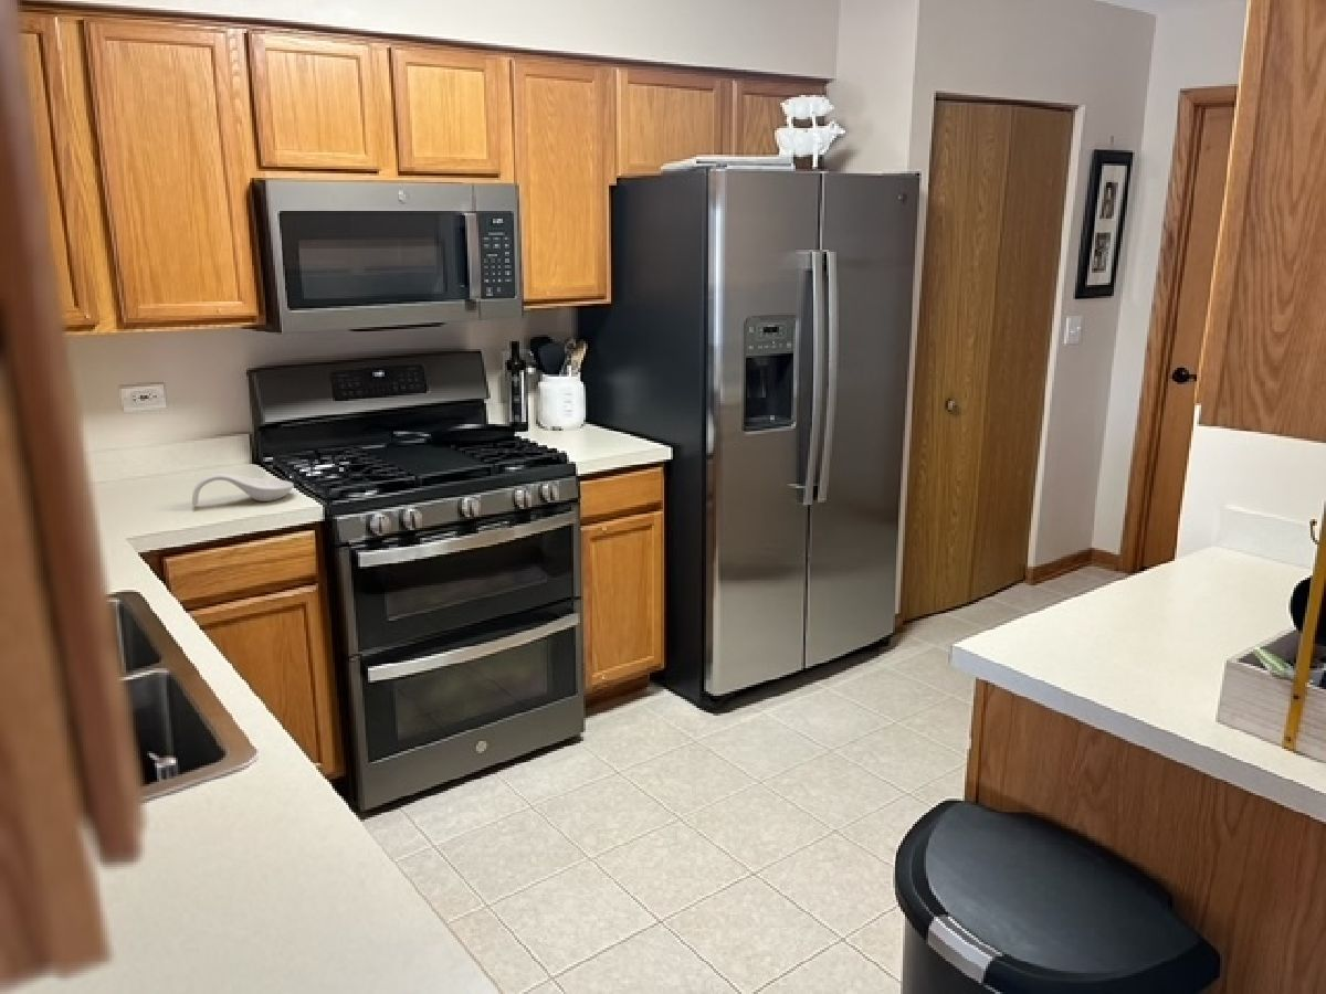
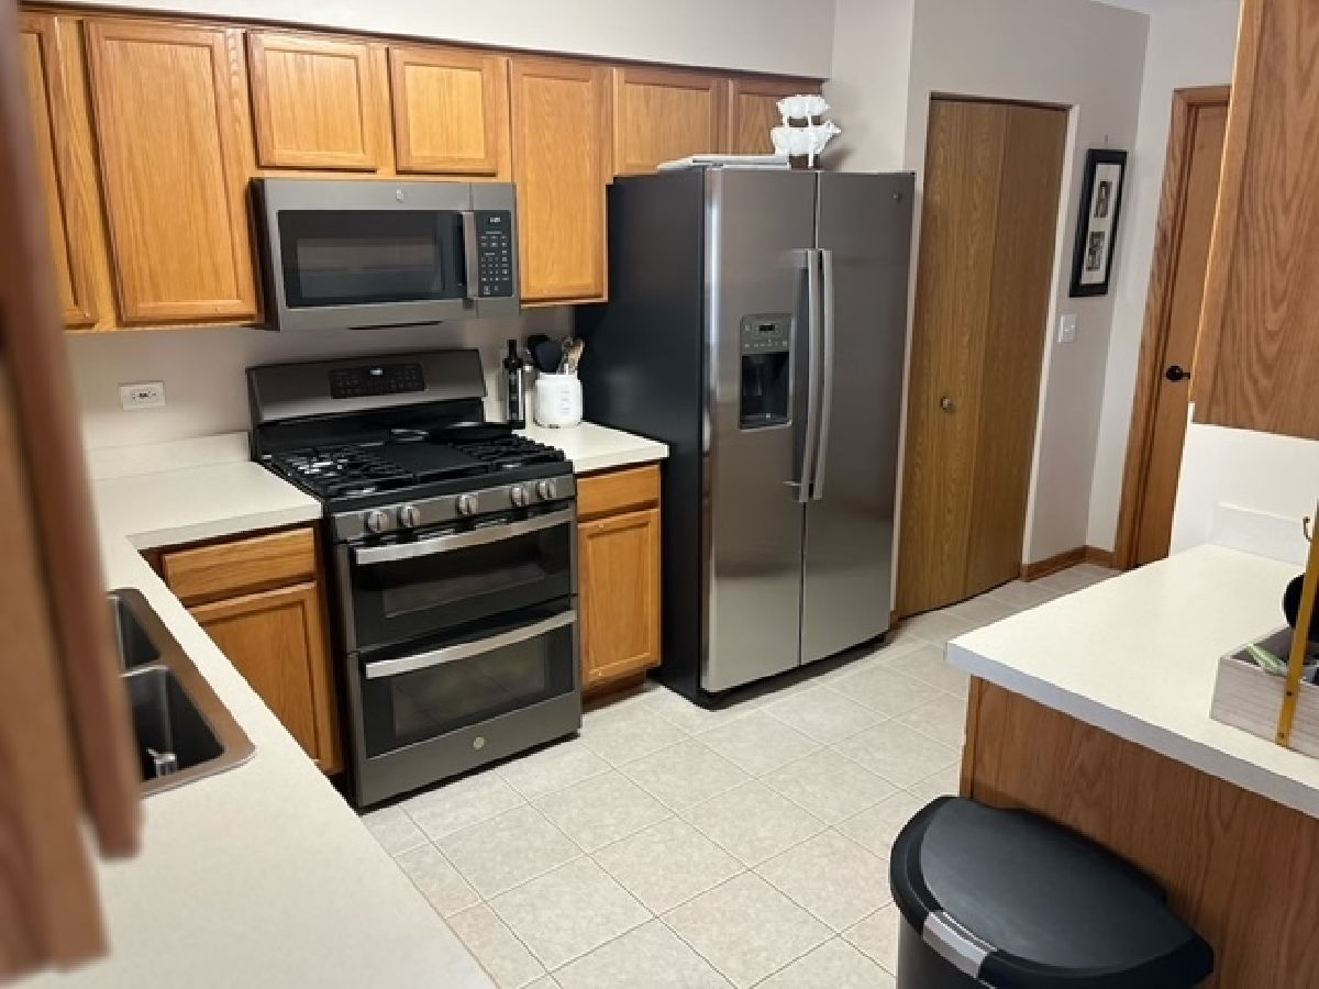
- spoon rest (243, 486)
